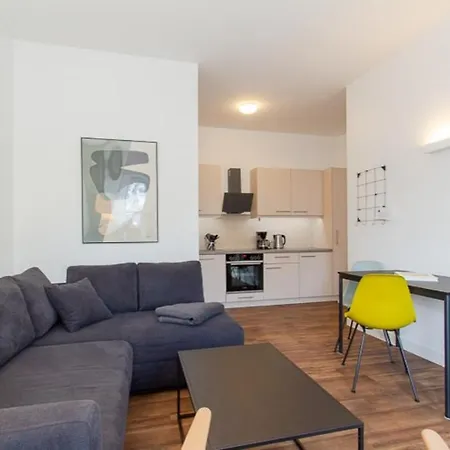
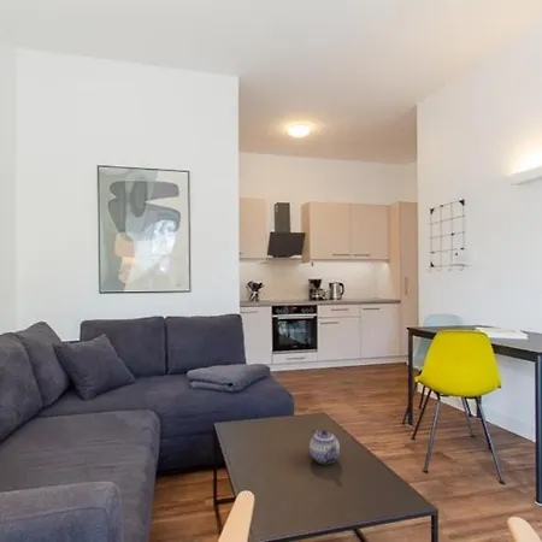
+ teapot (324, 444)
